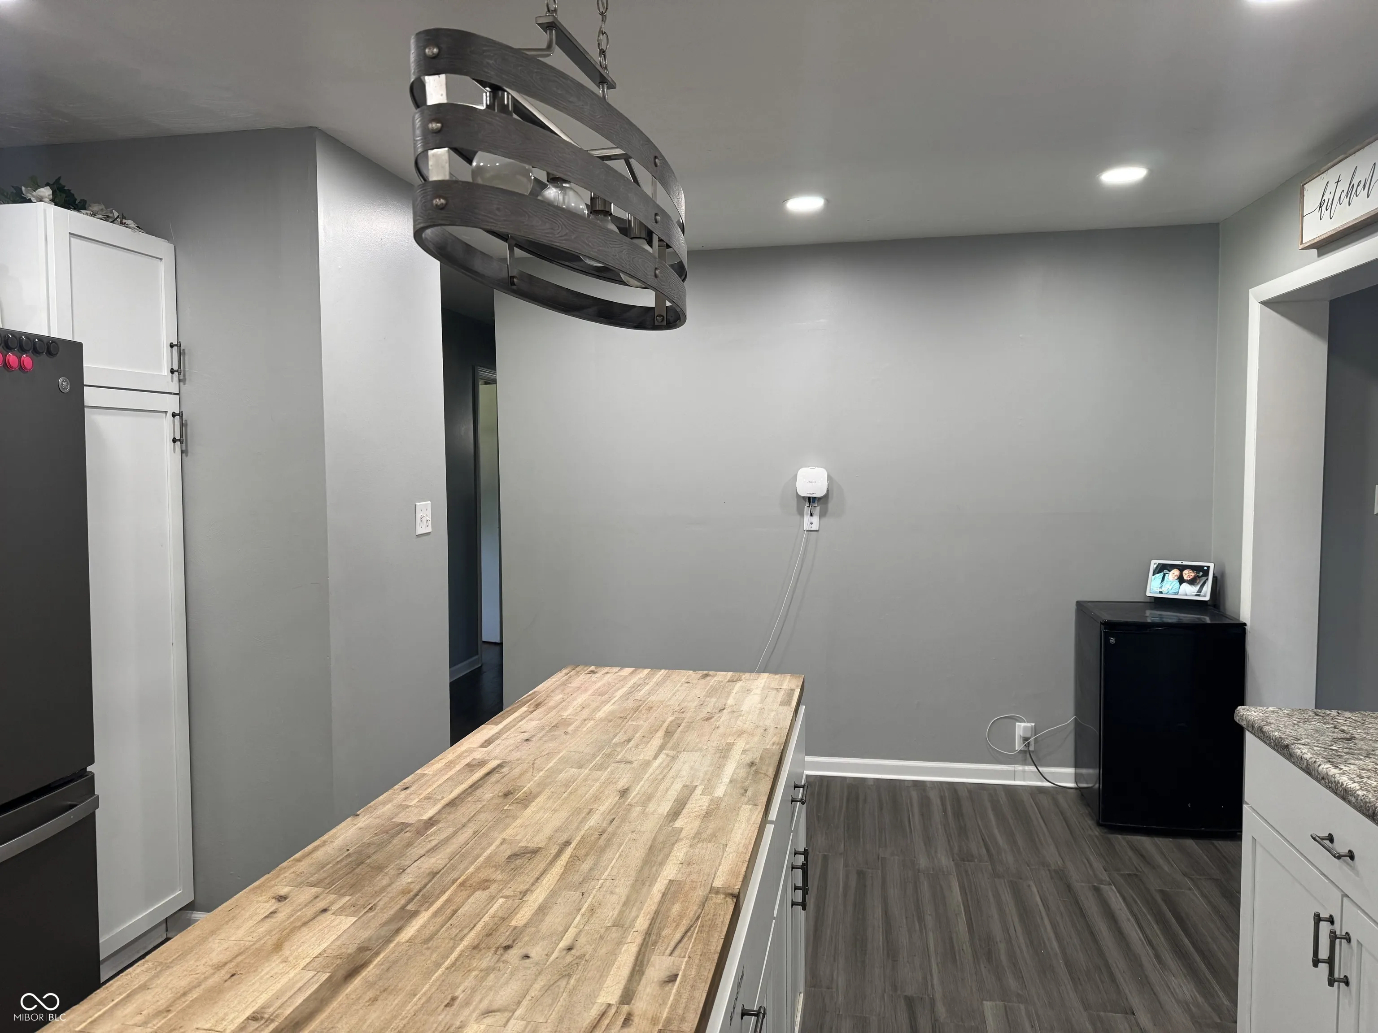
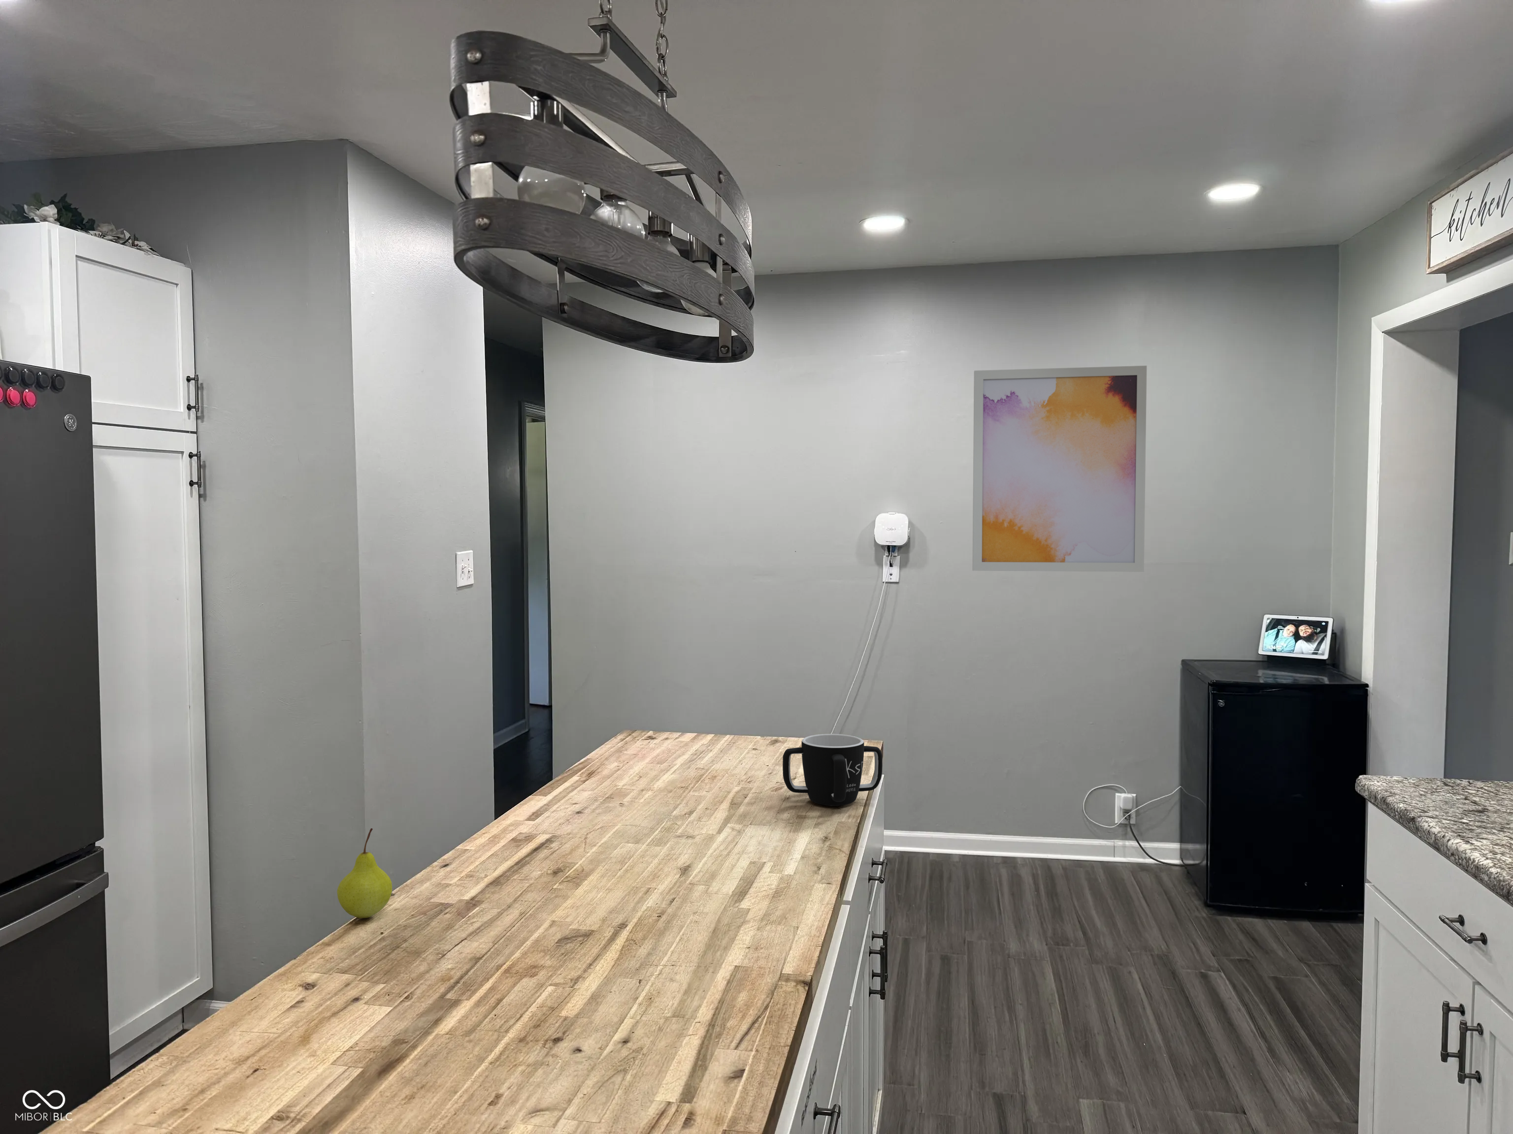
+ fruit (365, 874)
+ wall art (1058, 471)
+ mug (833, 771)
